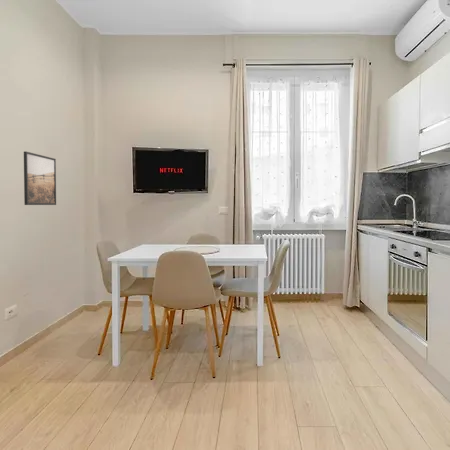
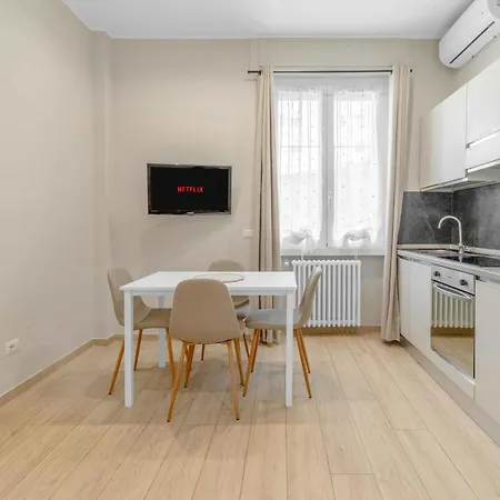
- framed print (41, 180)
